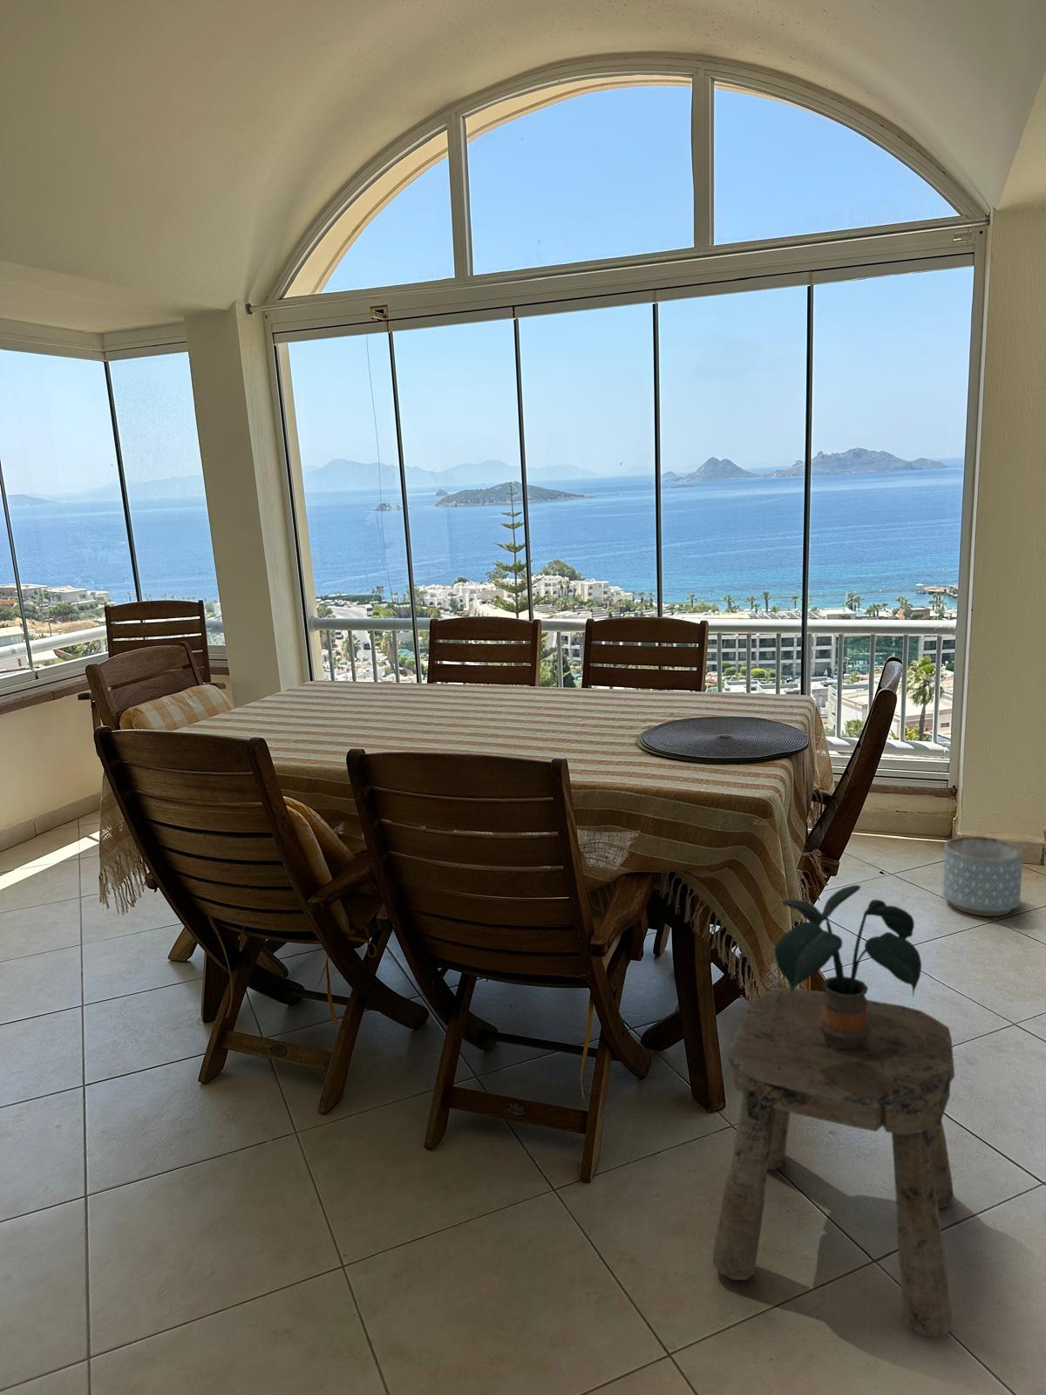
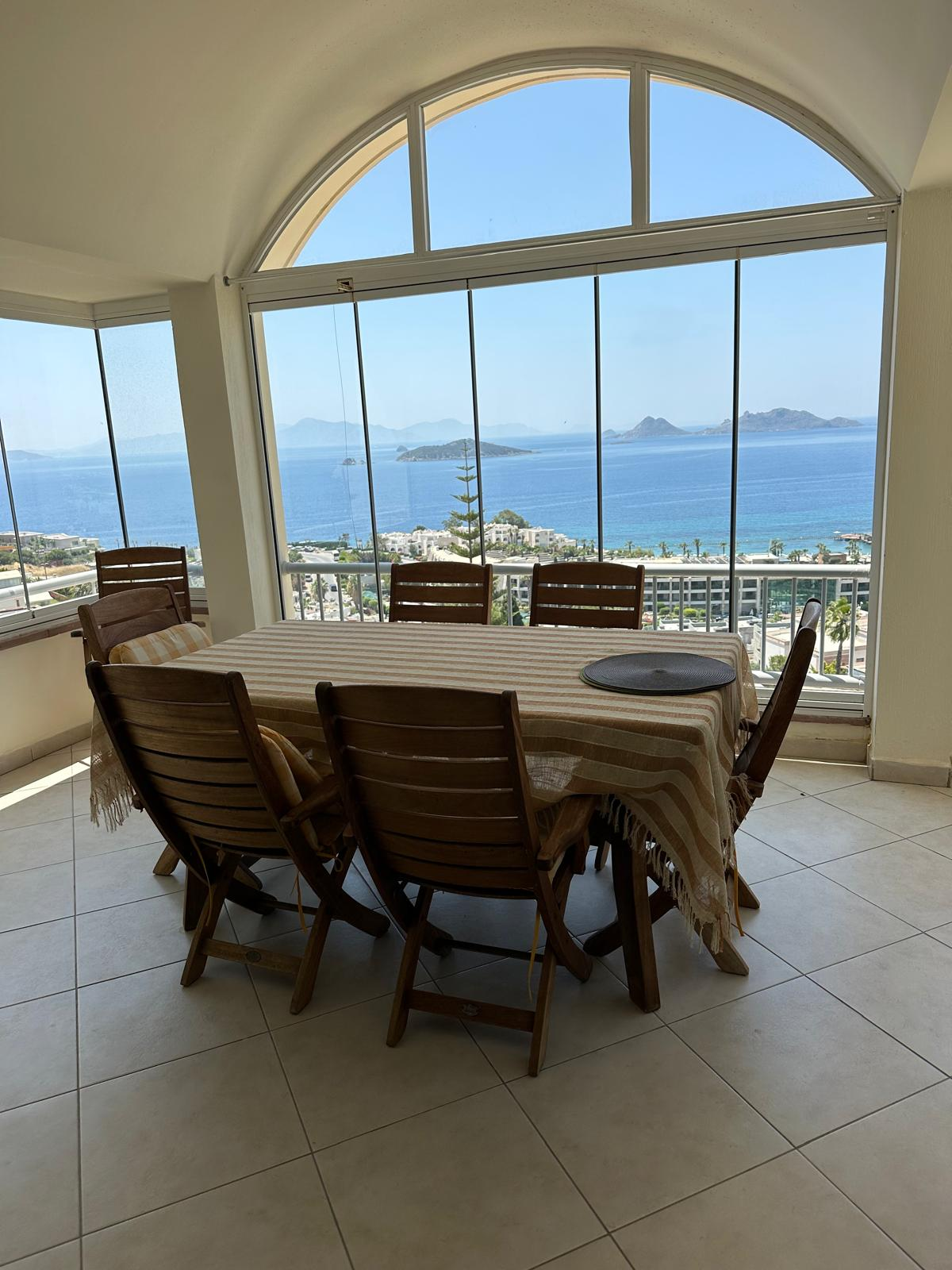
- potted plant (842, 970)
- stool (842, 1124)
- planter (981, 877)
